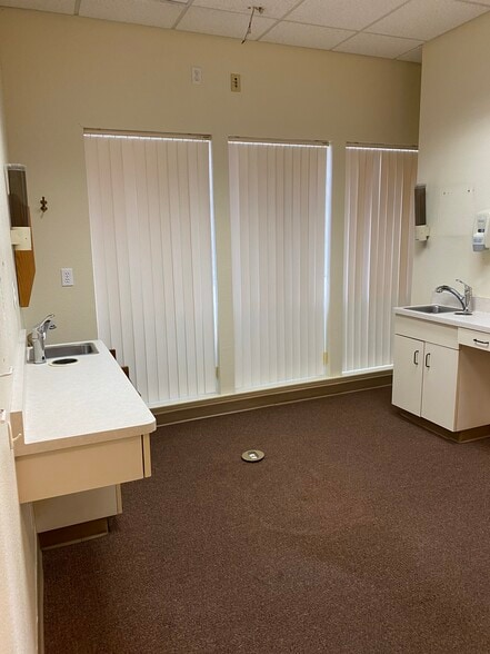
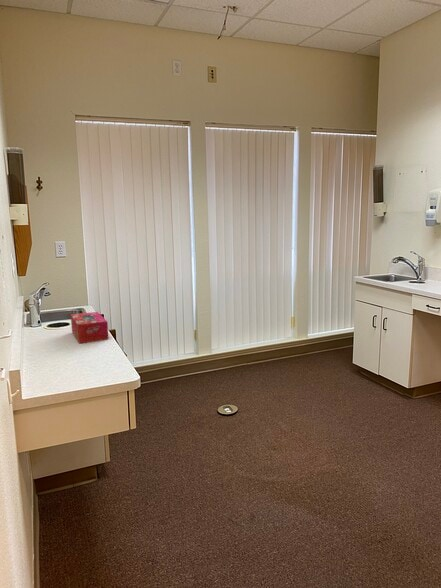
+ tissue box (88, 326)
